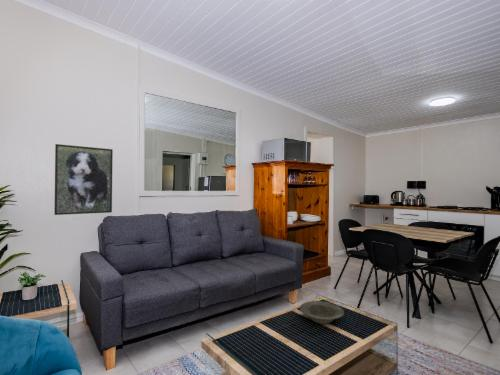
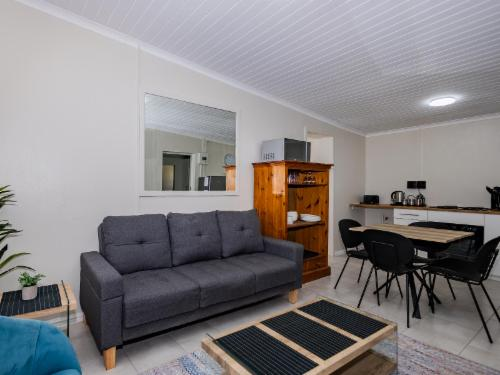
- bowl (321, 314)
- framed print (85, 180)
